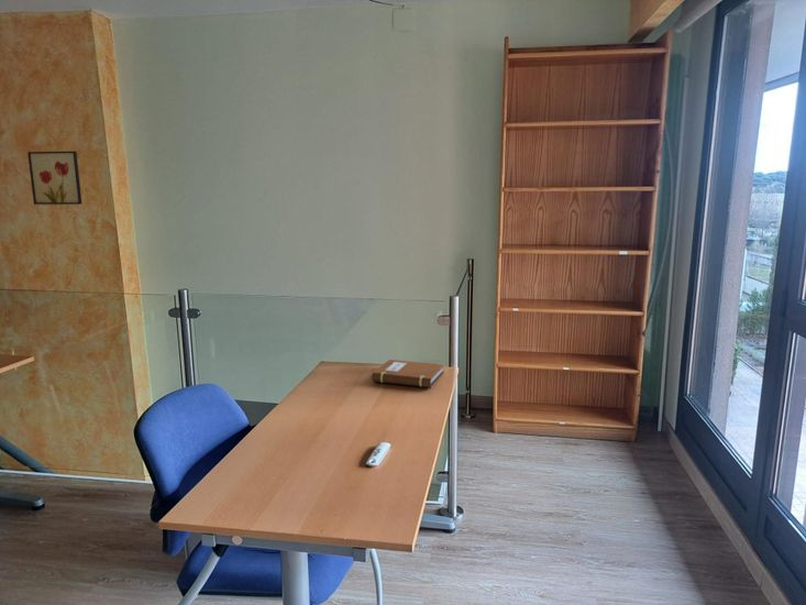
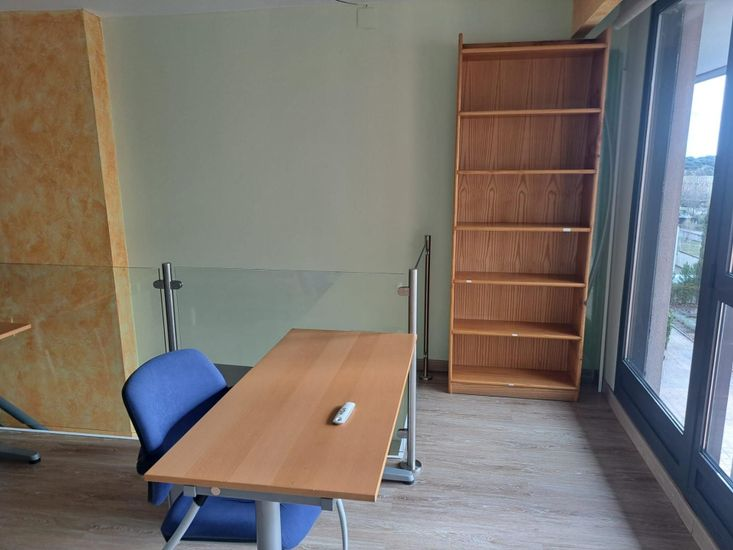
- notebook (407, 373)
- wall art (55, 178)
